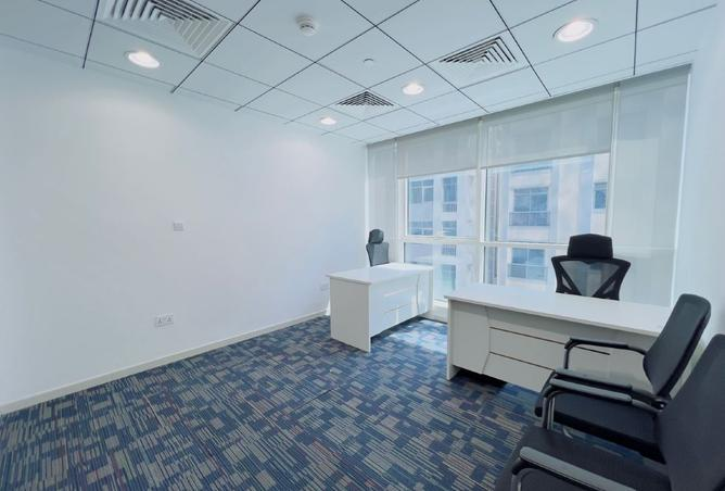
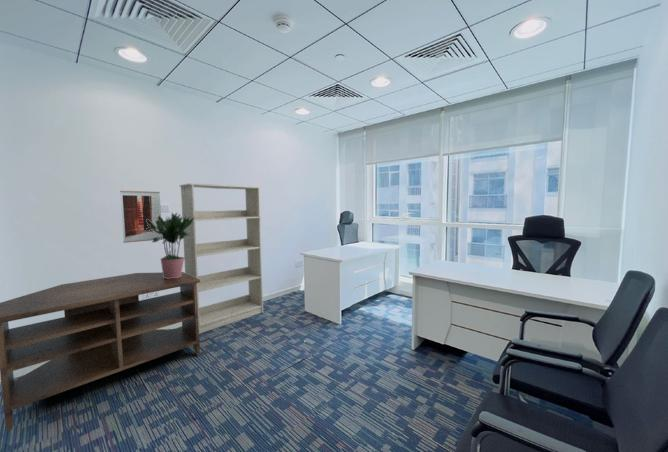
+ tv stand (111, 327)
+ wall art (142, 216)
+ potted plant (166, 246)
+ bookcase (225, 252)
